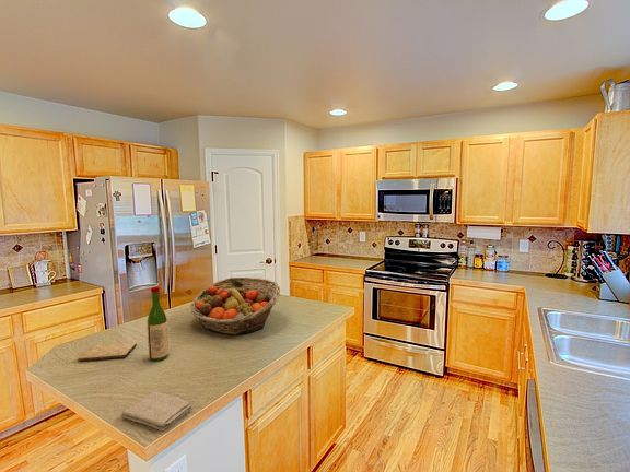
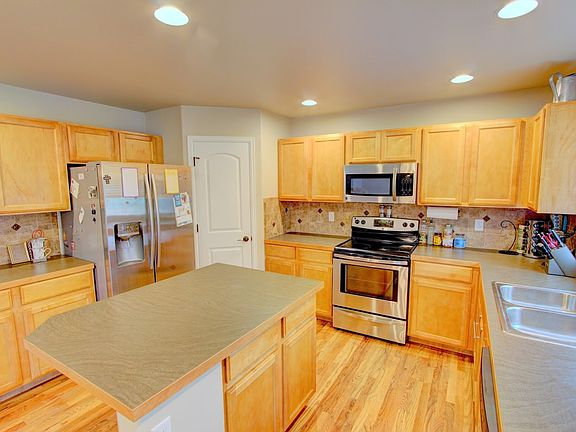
- wine bottle (156, 322)
- cutting board (108, 351)
- fruit basket (235, 304)
- washcloth (158, 409)
